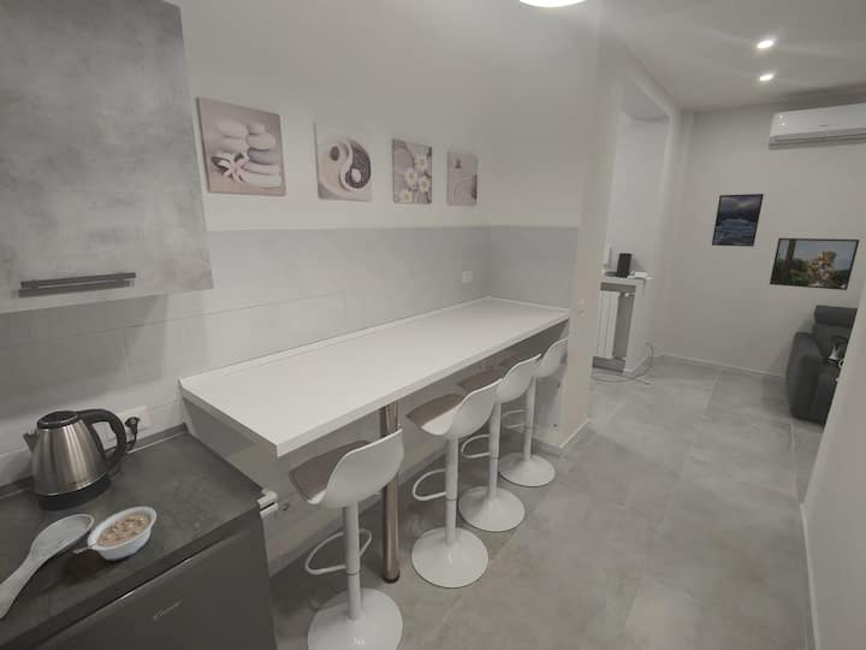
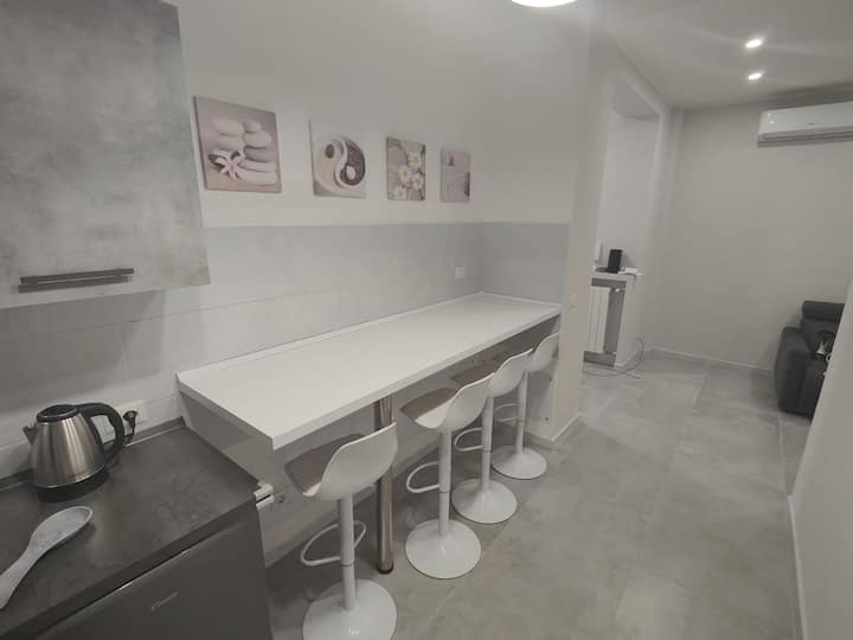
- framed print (736, 220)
- legume (123, 536)
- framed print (811, 262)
